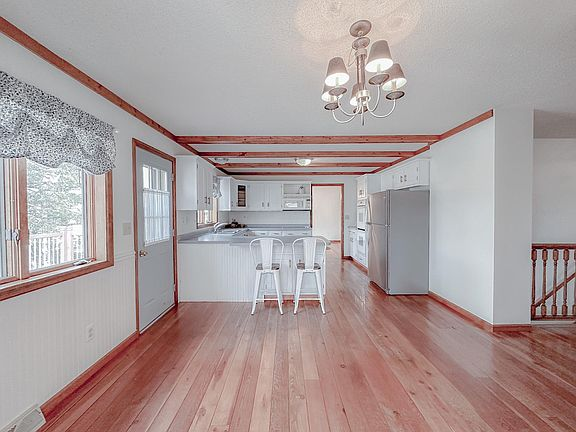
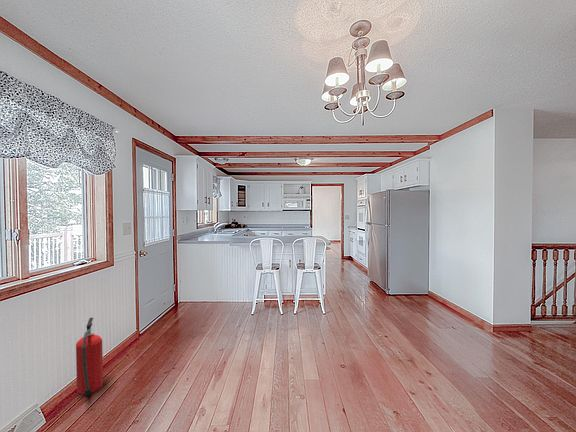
+ fire extinguisher (86, 357)
